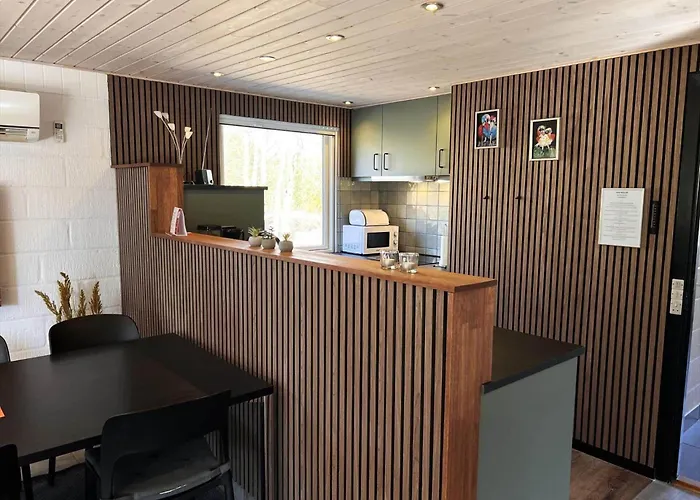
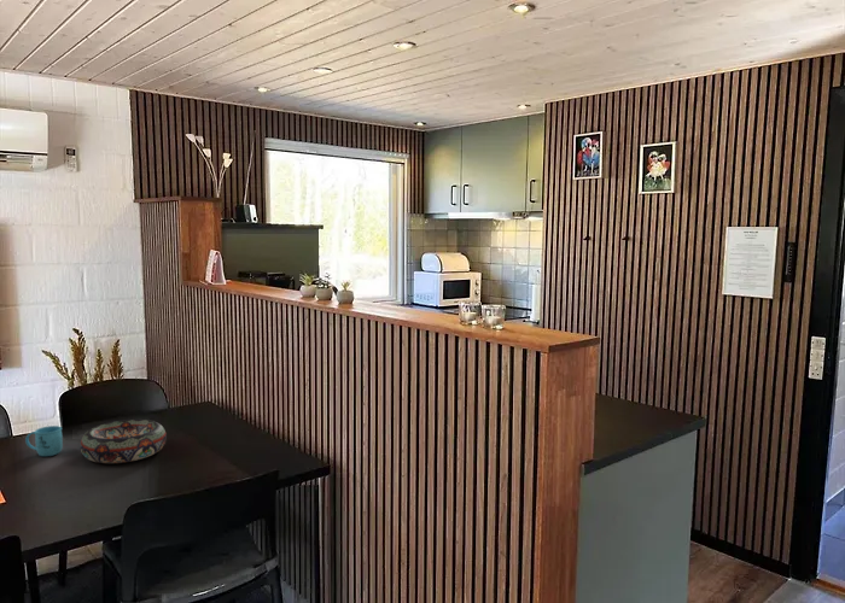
+ decorative bowl (124, 440)
+ mug (42, 441)
